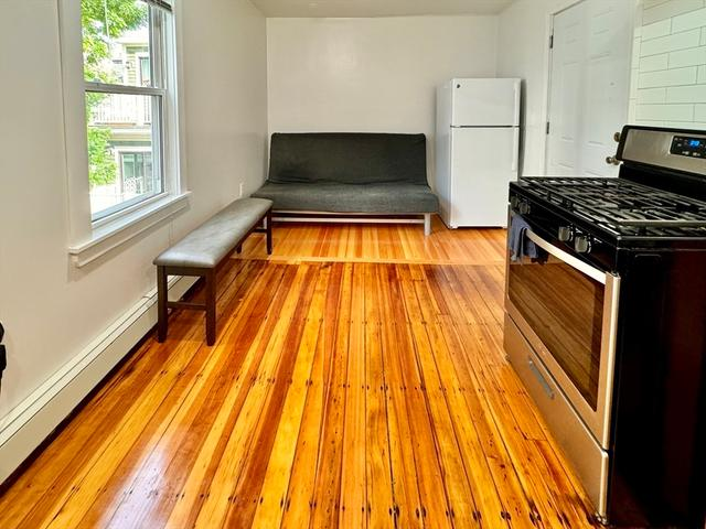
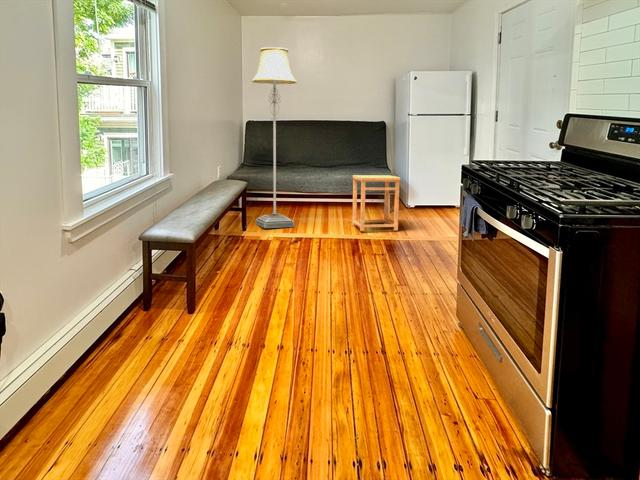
+ floor lamp (274, 139)
+ side table (385, 202)
